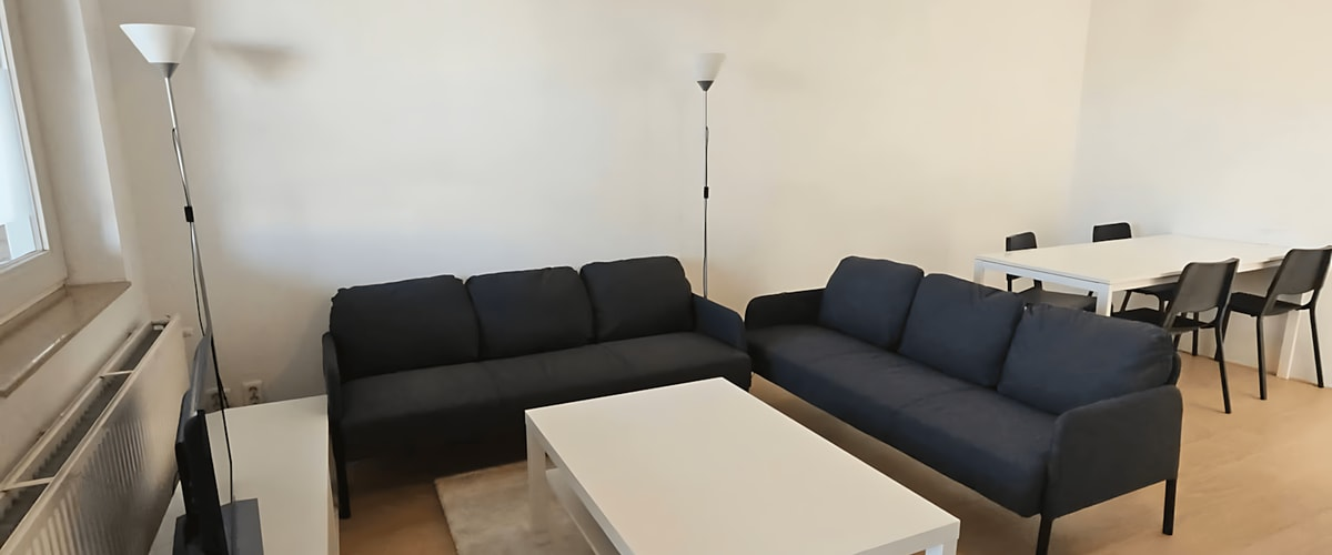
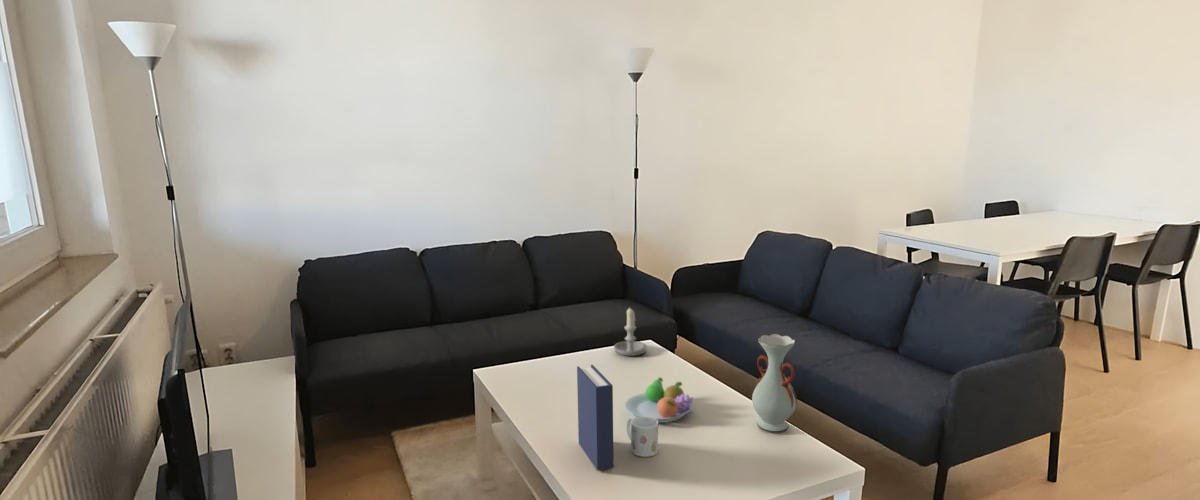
+ fruit bowl (659, 397)
+ mug (640, 434)
+ hardback book (594, 415)
+ vase (774, 383)
+ candle (630, 330)
